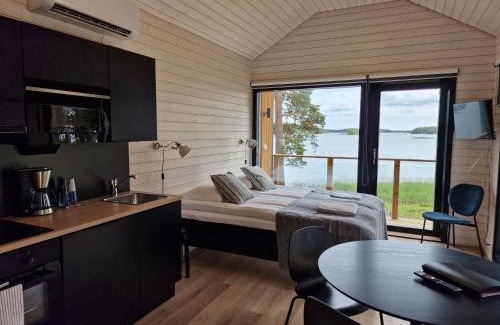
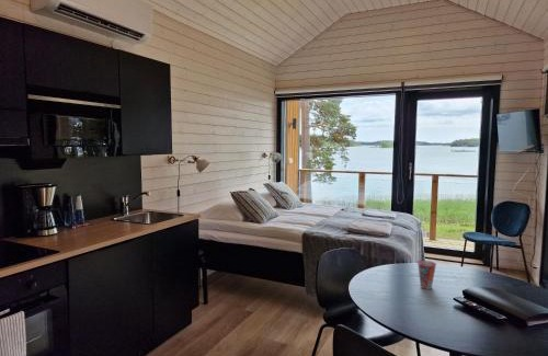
+ cup (425, 275)
